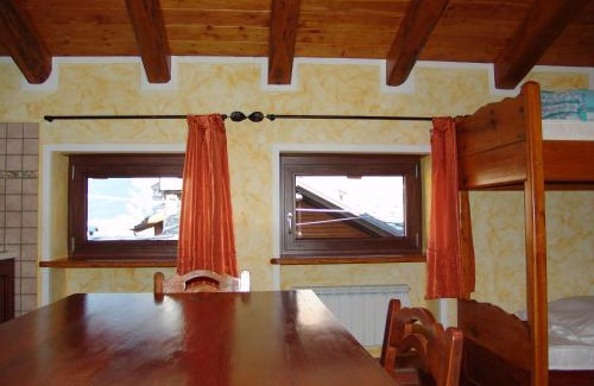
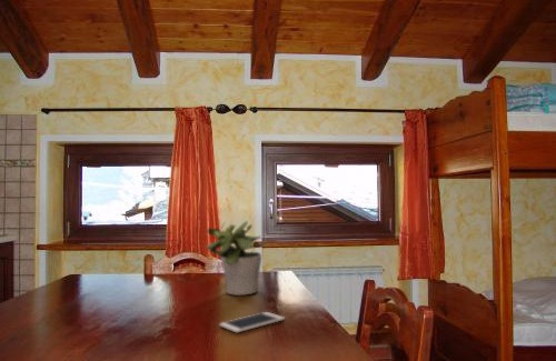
+ potted plant (231, 255)
+ cell phone (252, 321)
